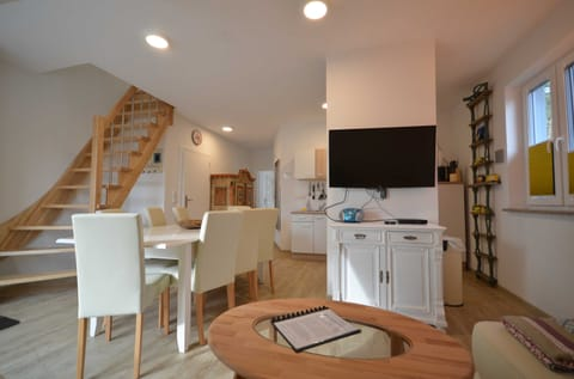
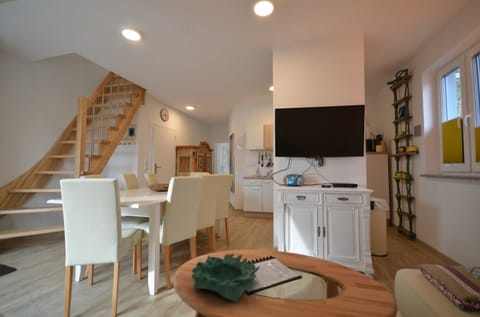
+ decorative bowl (226, 274)
